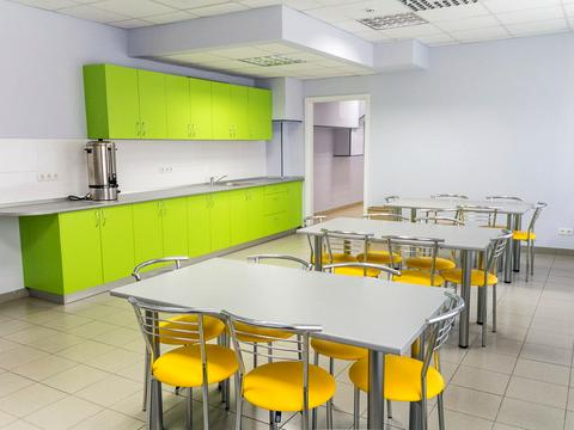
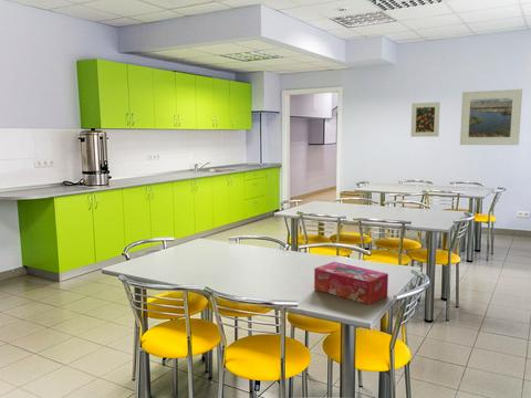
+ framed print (425, 119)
+ tissue box (350, 281)
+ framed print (489, 117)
